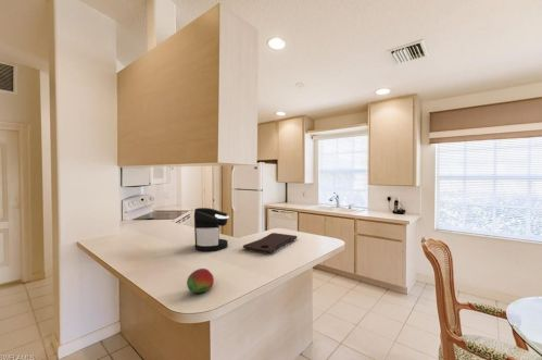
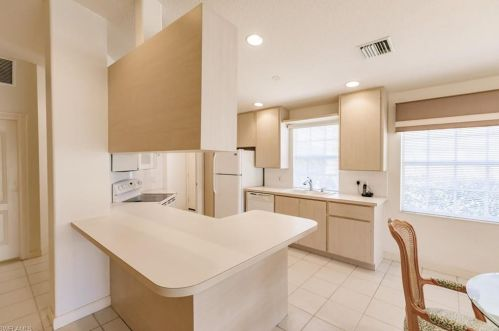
- coffee maker (212, 227)
- cutting board (272, 241)
- fruit (200, 281)
